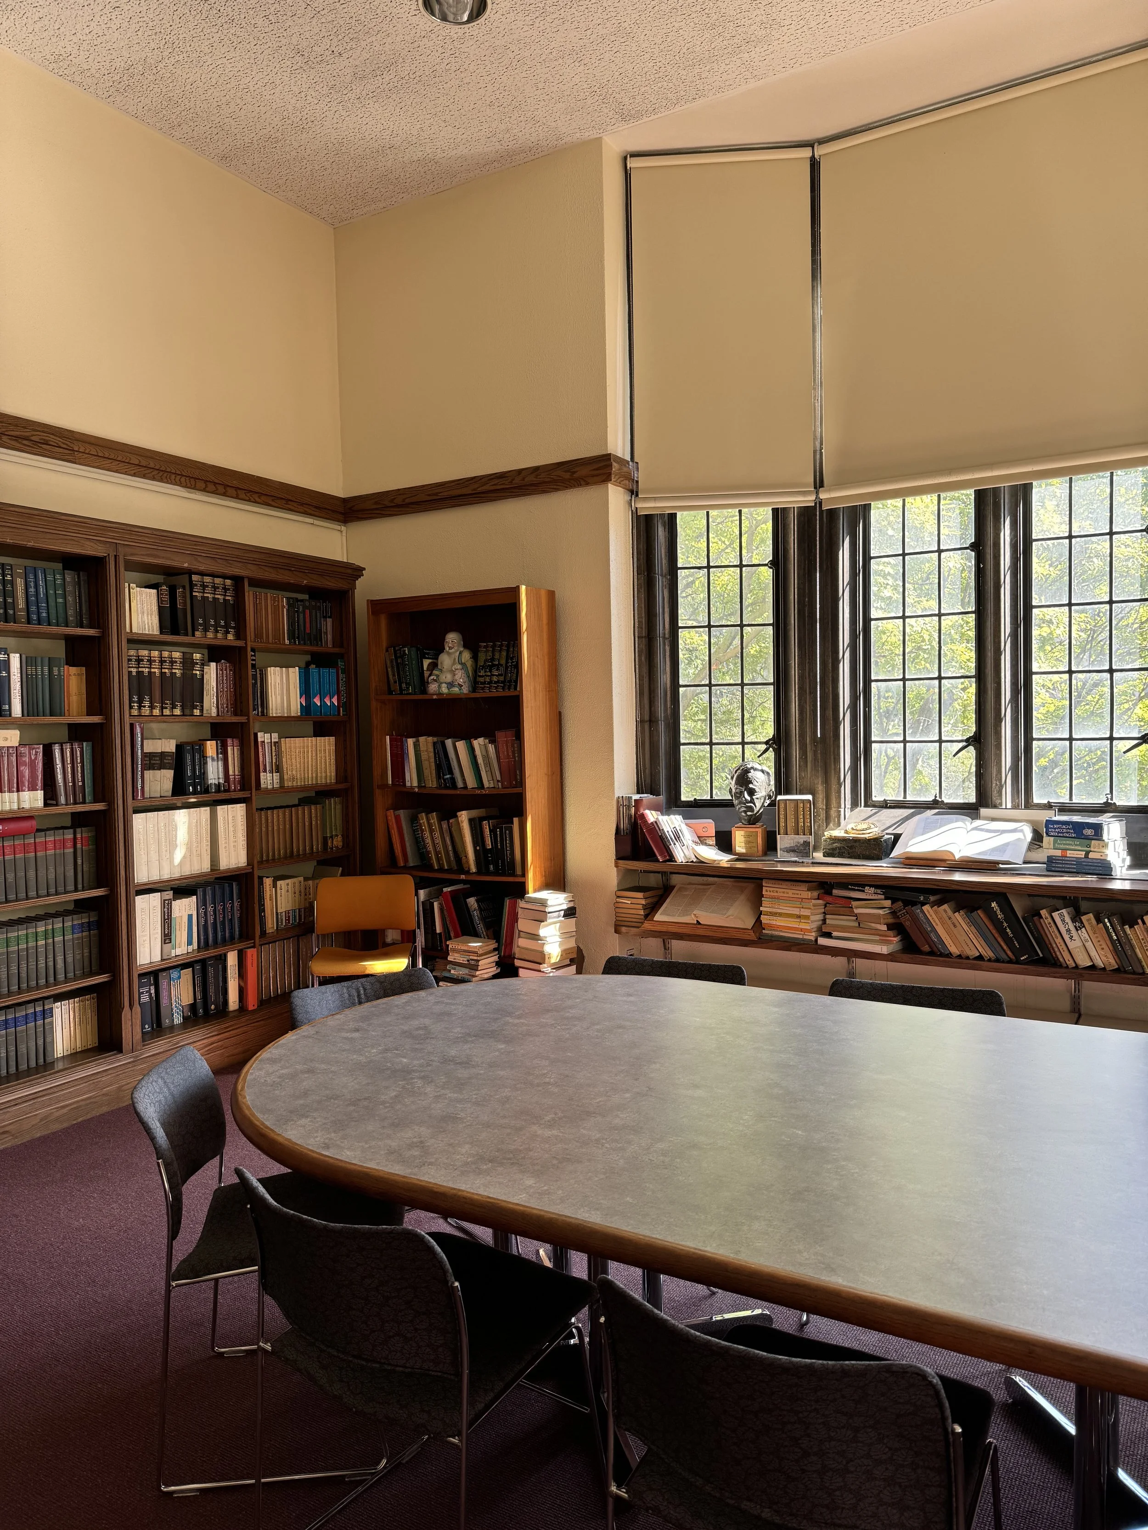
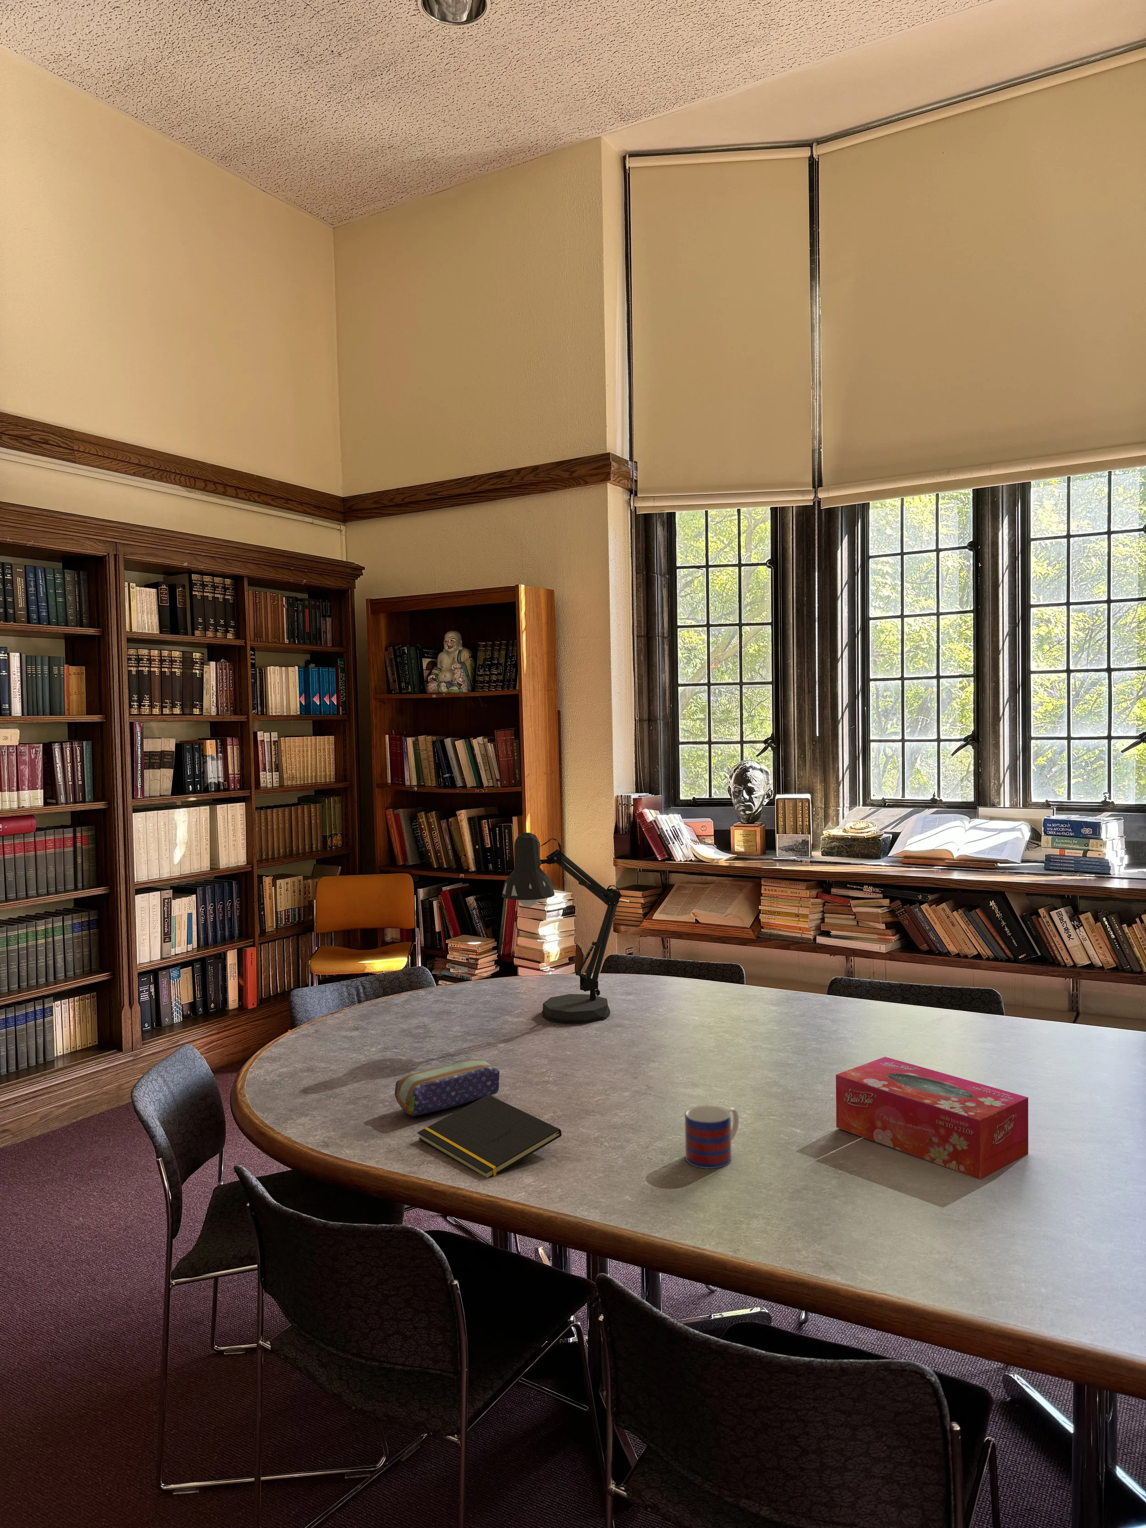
+ mug (715, 1133)
+ pencil case (448, 1086)
+ notepad (488, 1134)
+ desk lamp (551, 896)
+ tissue box (929, 1113)
